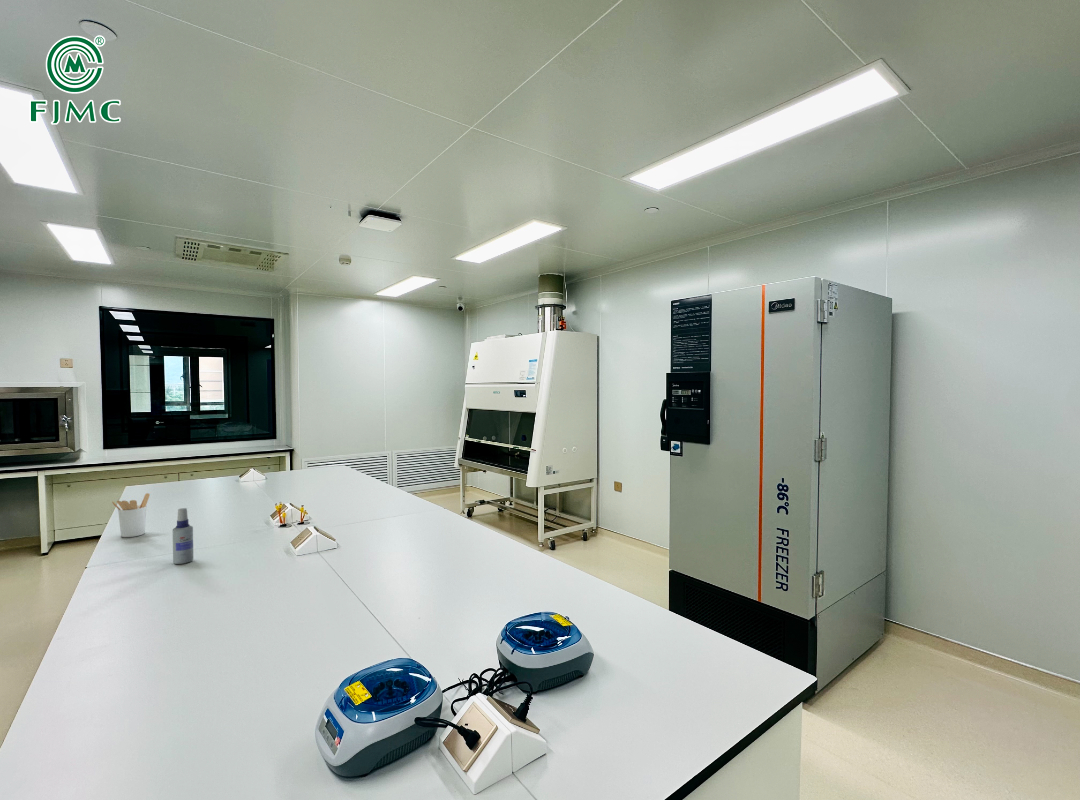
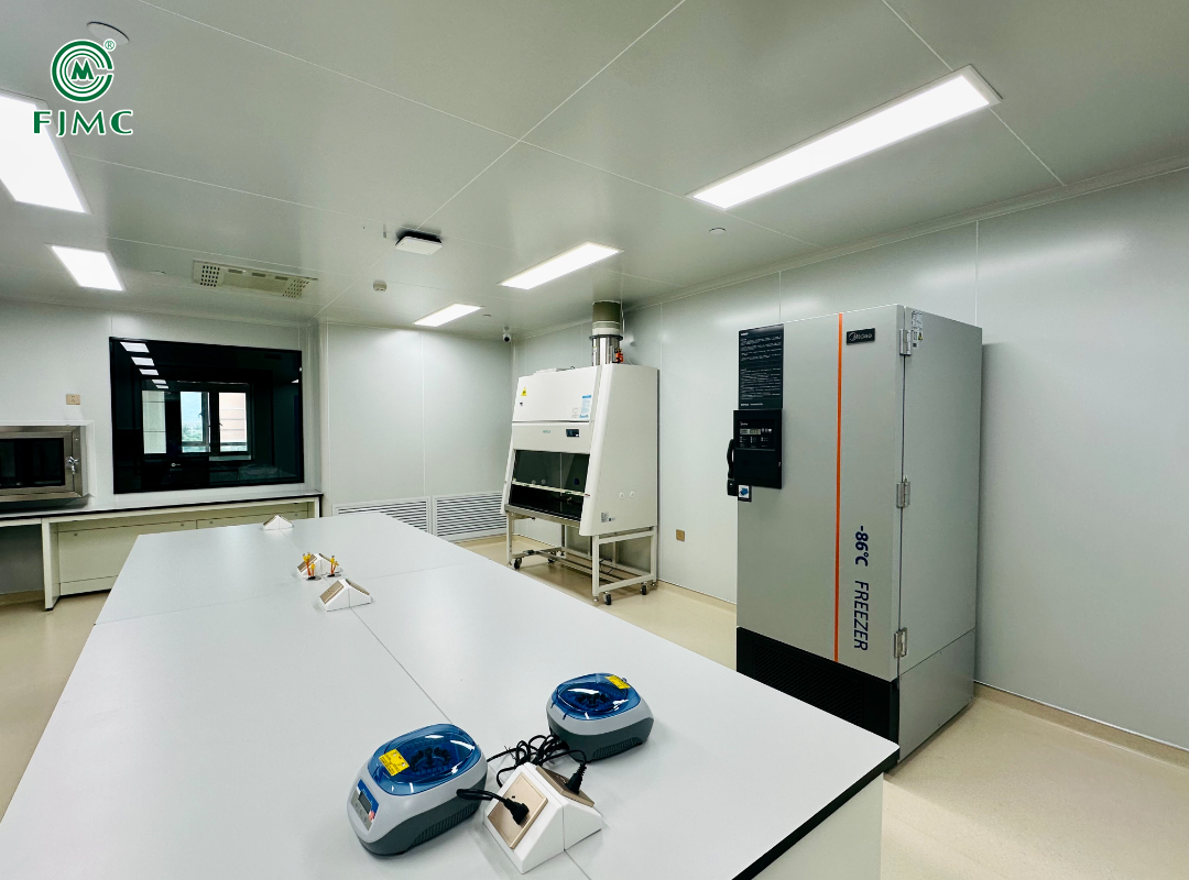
- utensil holder (131, 515)
- spray bottle (182, 535)
